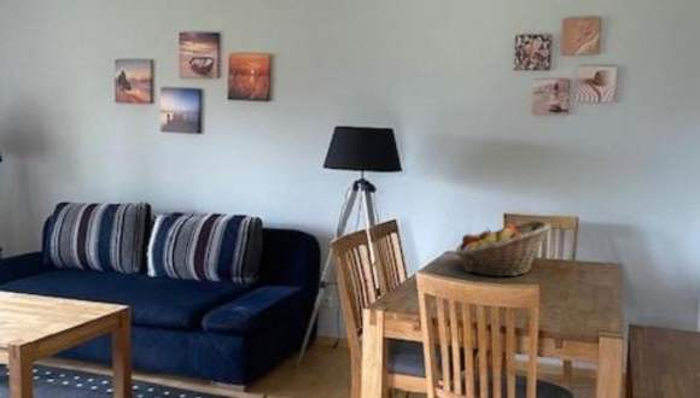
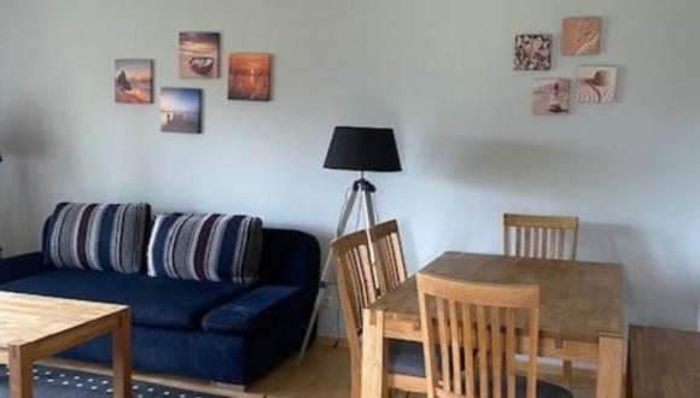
- fruit basket (502, 245)
